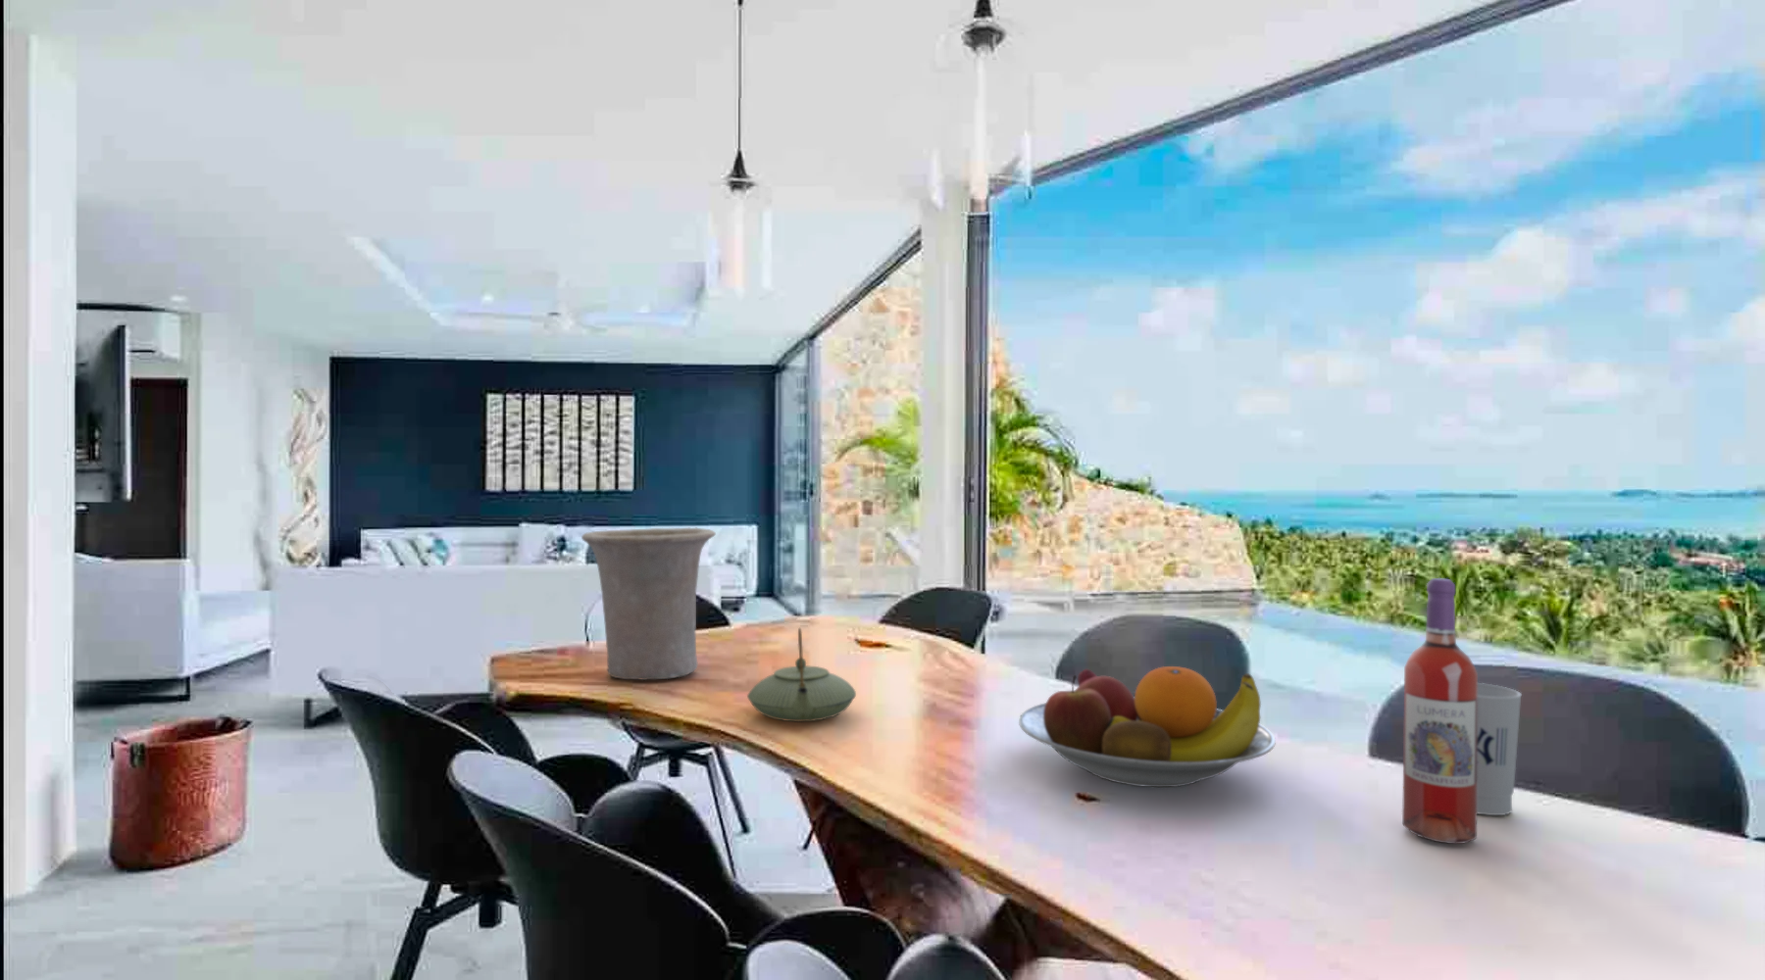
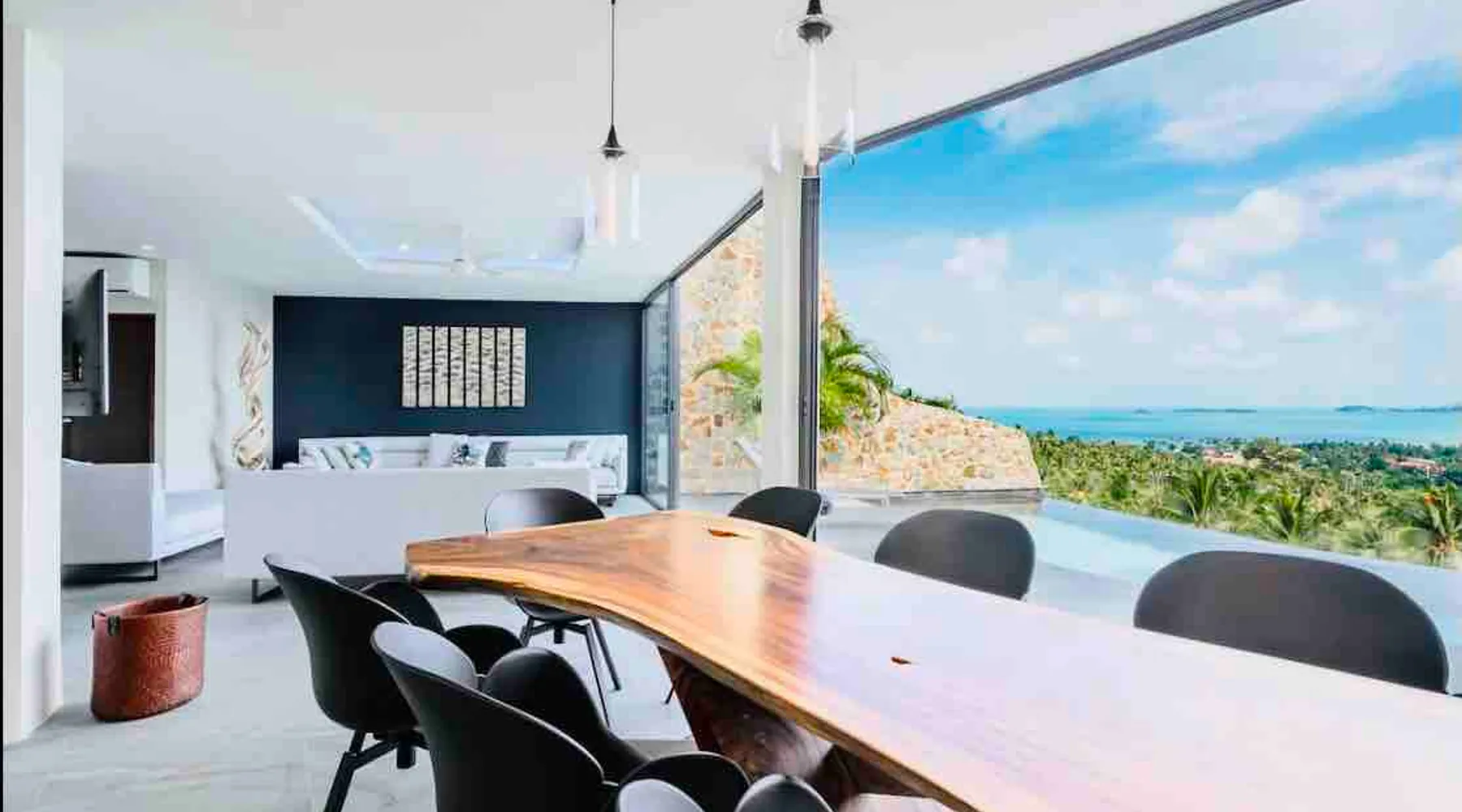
- wine bottle (1439, 706)
- fruit bowl (1141, 716)
- cup (1478, 747)
- vase (648, 601)
- teapot (802, 672)
